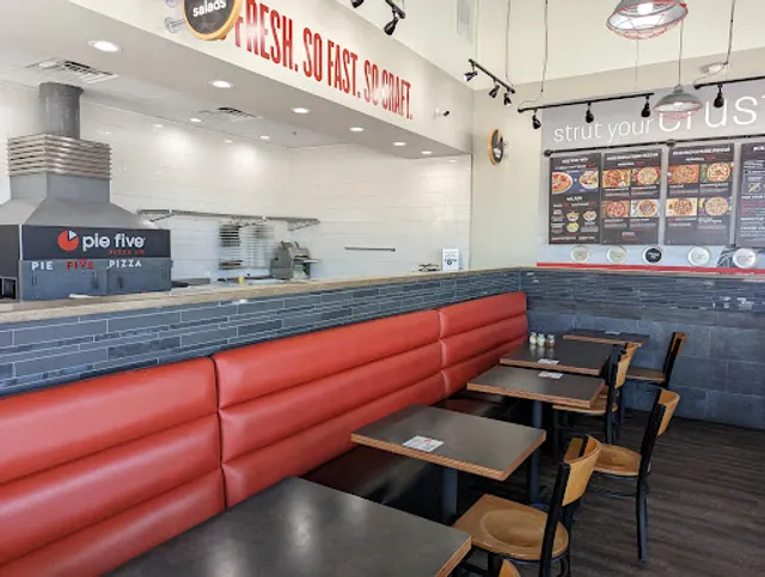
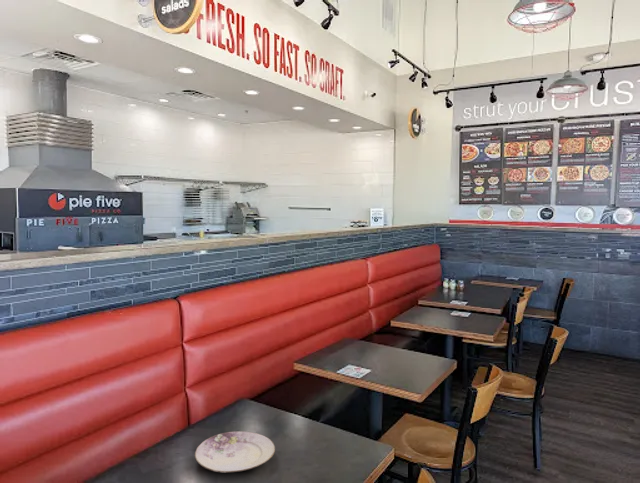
+ plate (235, 453)
